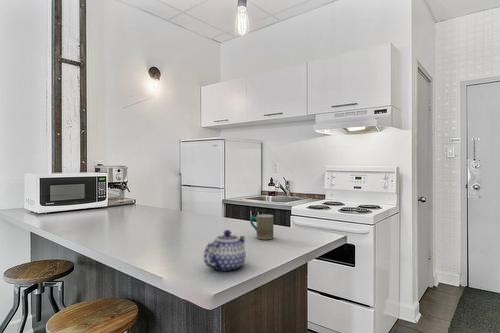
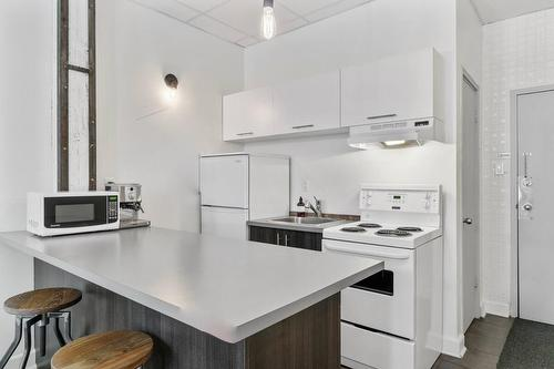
- teapot (226, 248)
- mug (261, 226)
